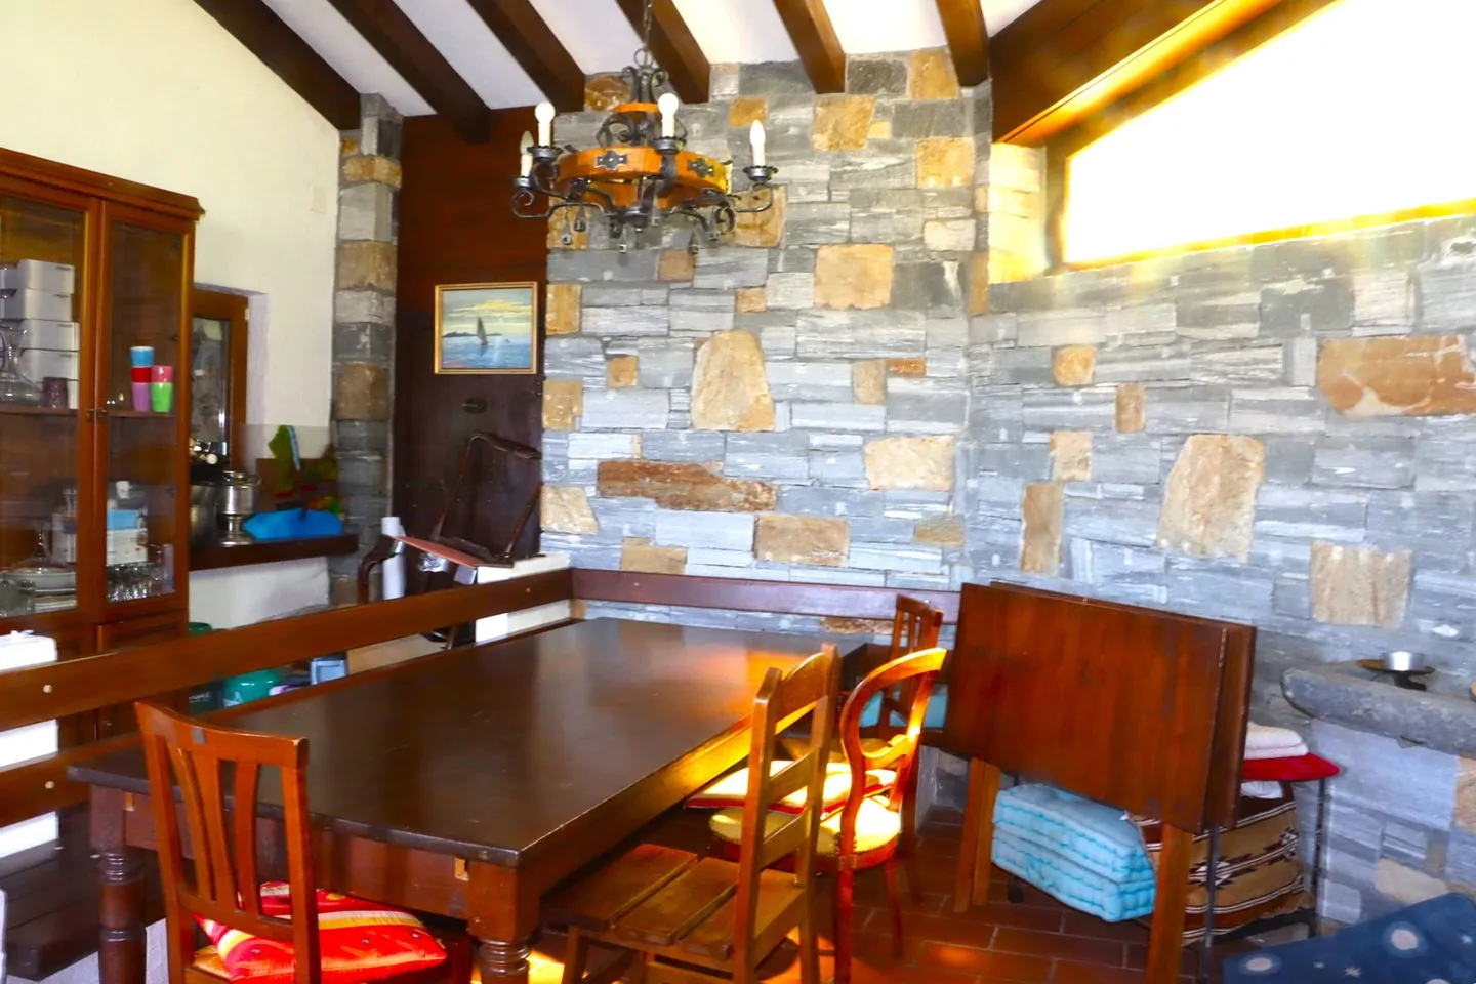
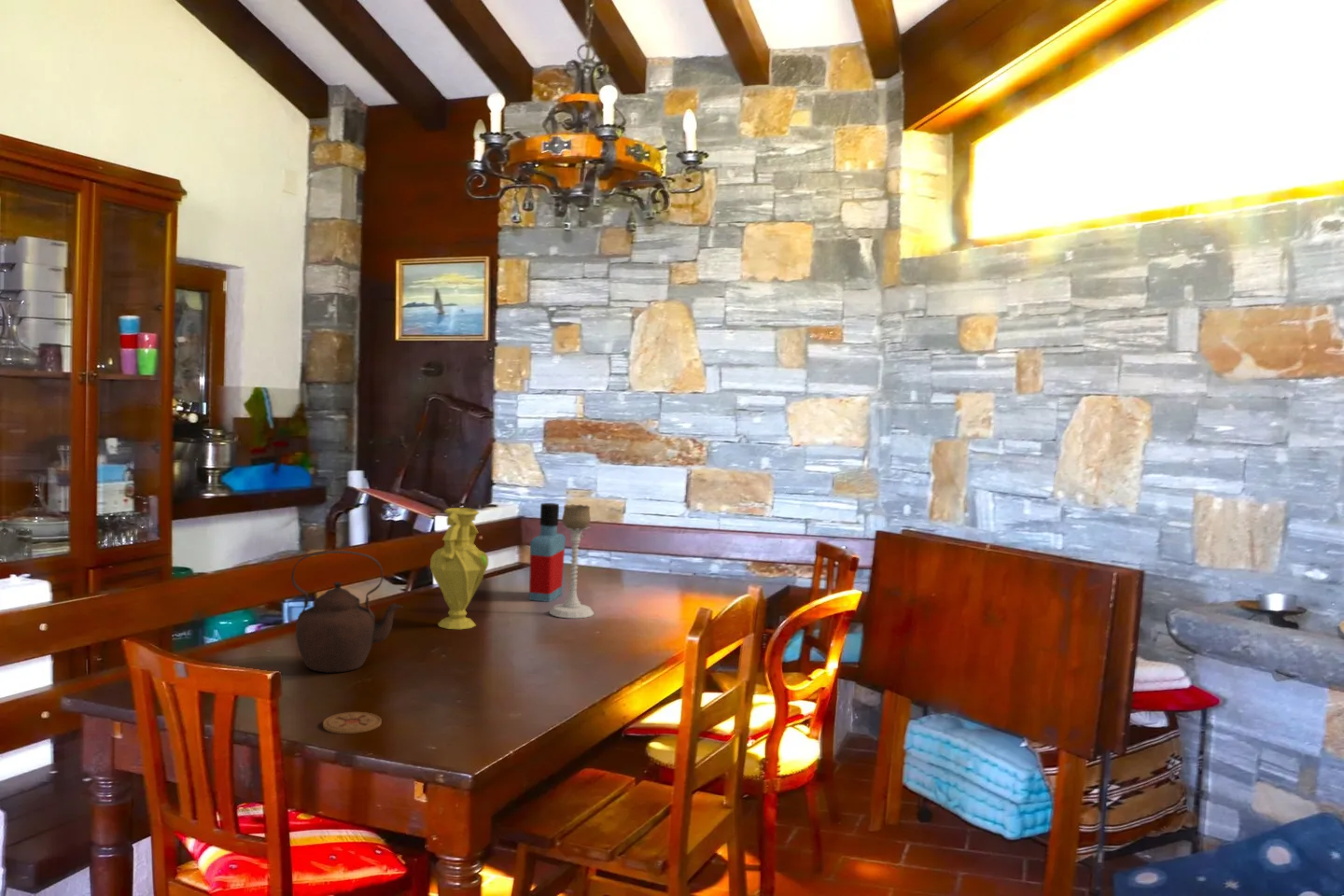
+ vase (459, 567)
+ candle holder (574, 559)
+ teapot (347, 608)
+ coaster (352, 722)
+ bottle (547, 550)
